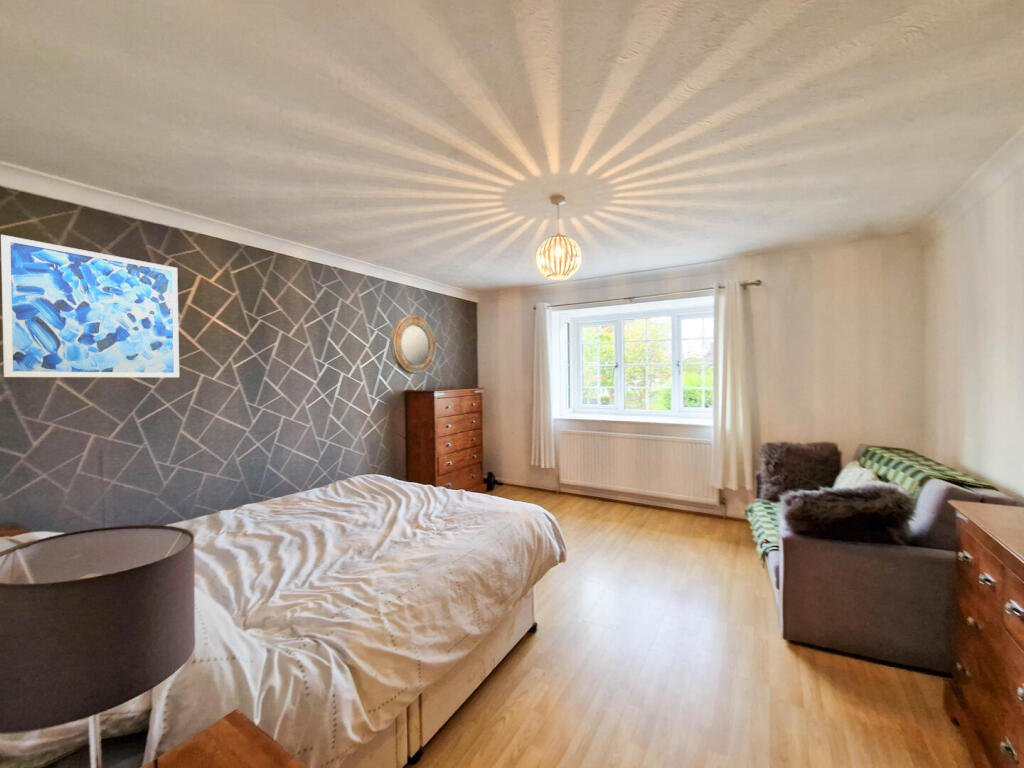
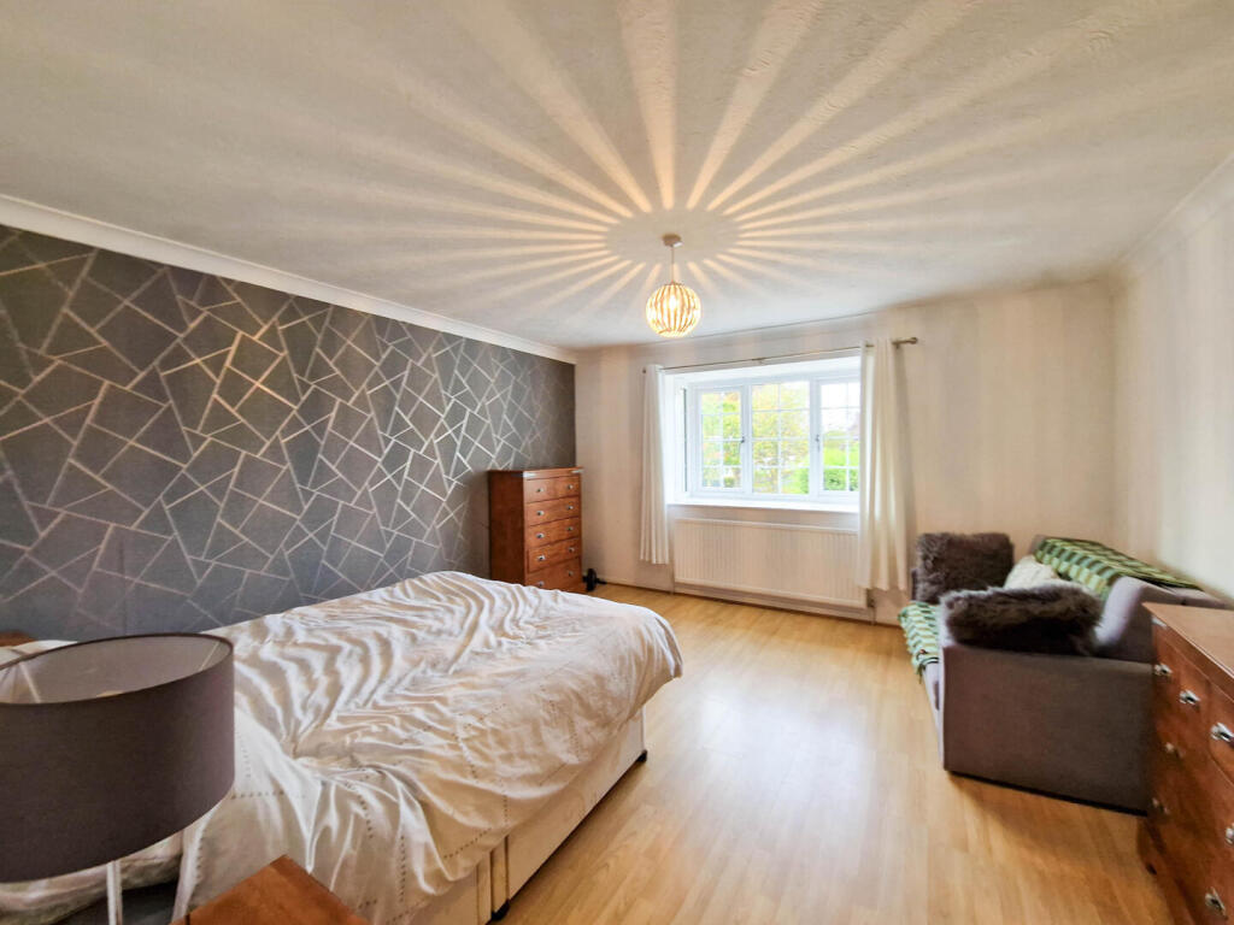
- wall art (101, 315)
- home mirror (414, 344)
